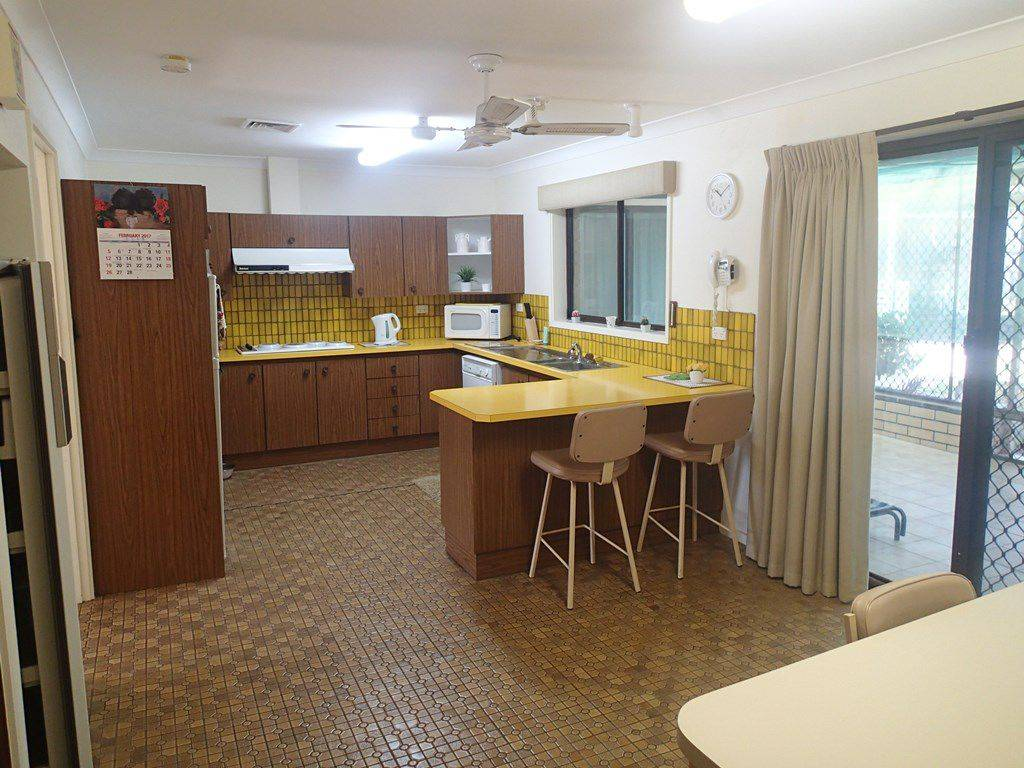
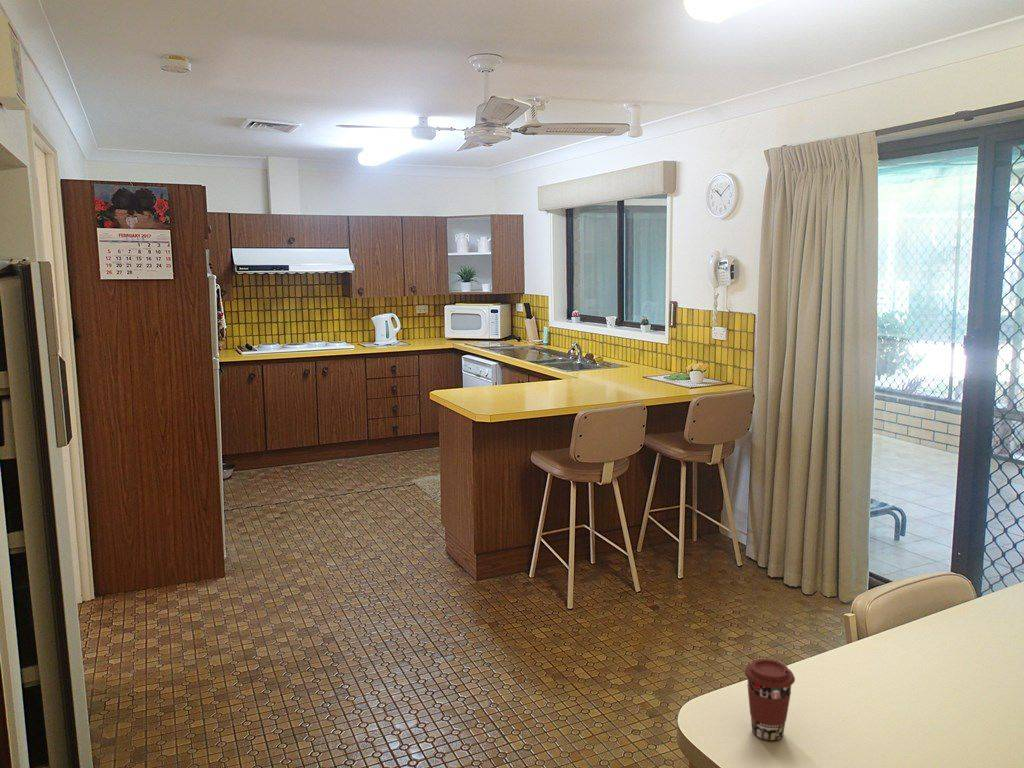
+ coffee cup (768, 699)
